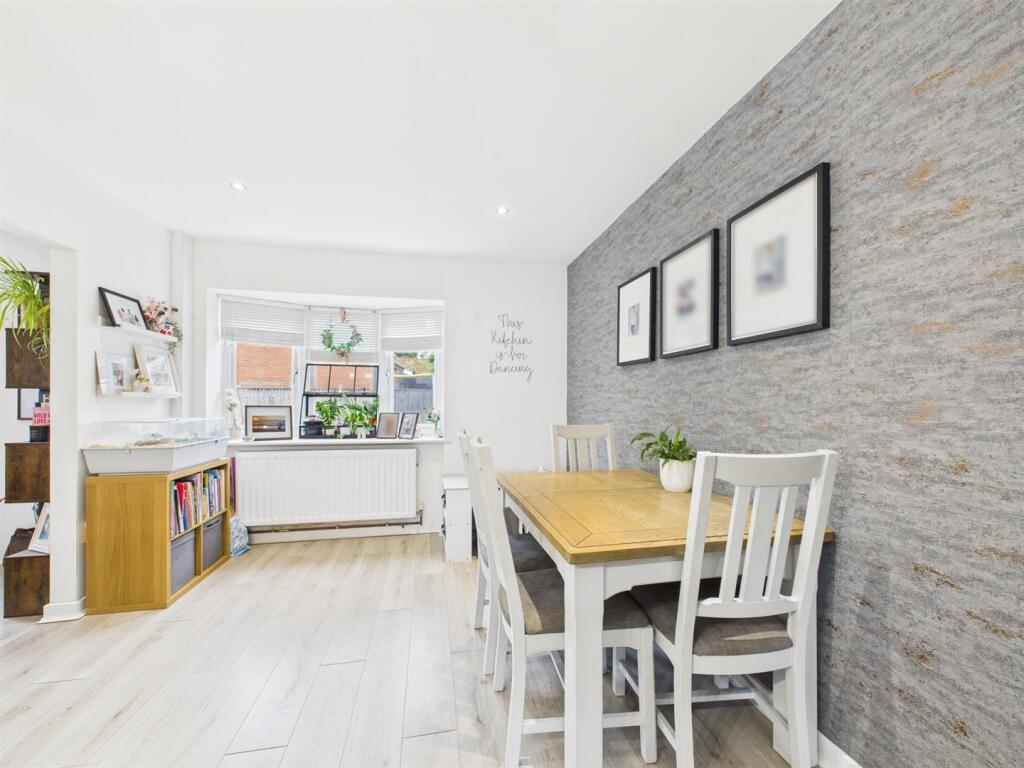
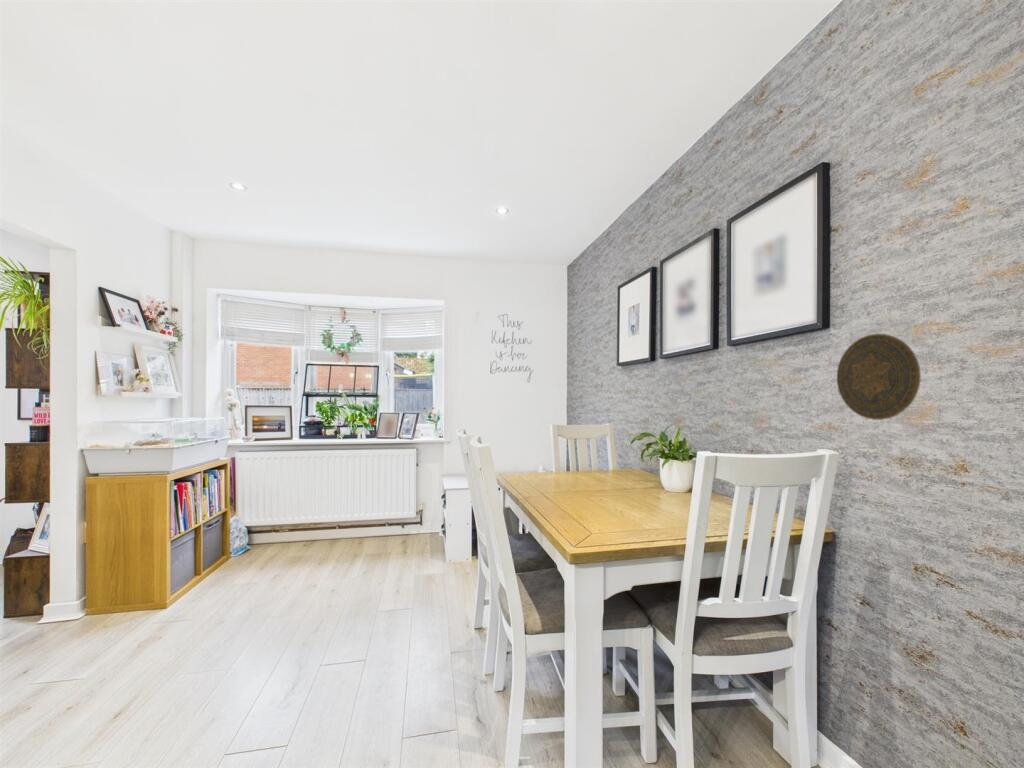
+ decorative plate (872, 376)
